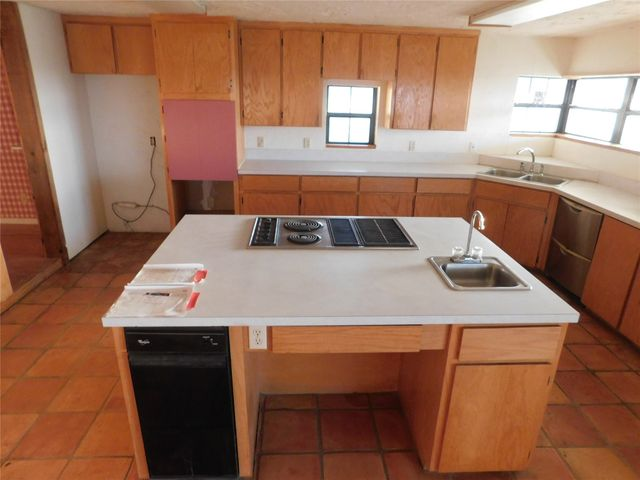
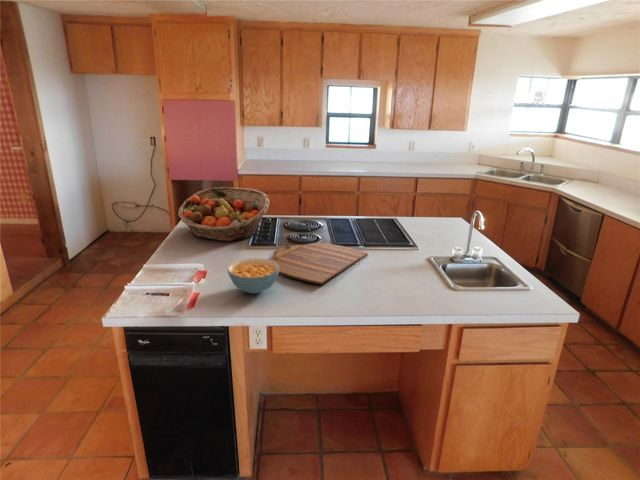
+ fruit basket (224, 213)
+ cereal bowl (254, 279)
+ cutting board (310, 256)
